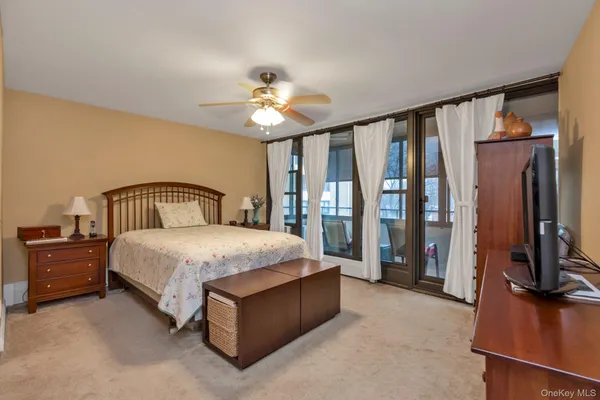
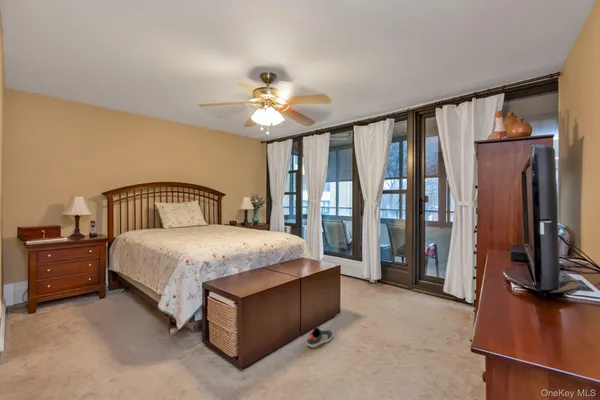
+ sneaker (320, 334)
